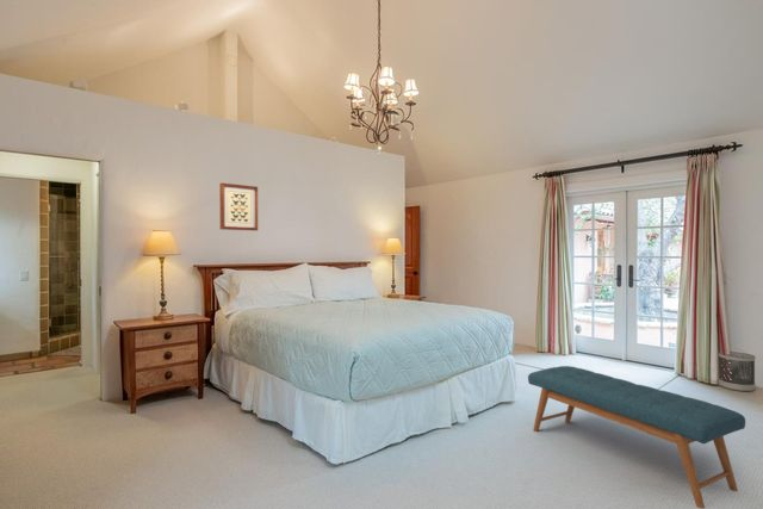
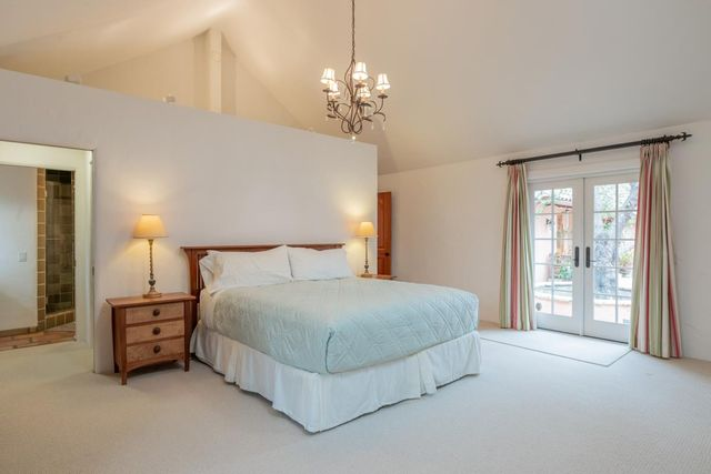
- wall art (238, 207)
- wastebasket (736, 371)
- bench (620, 421)
